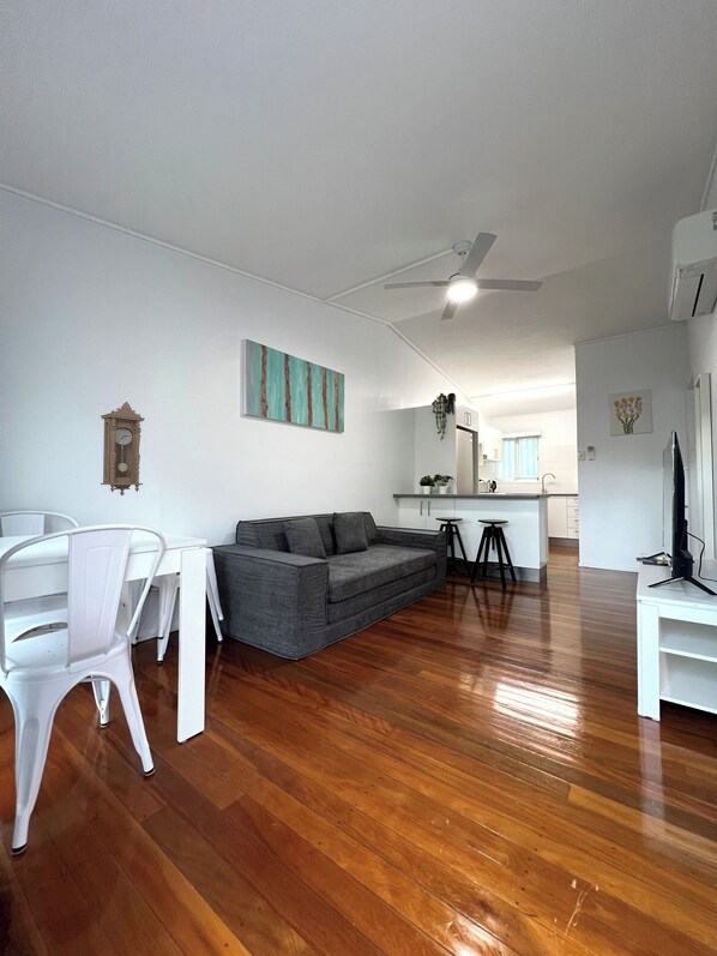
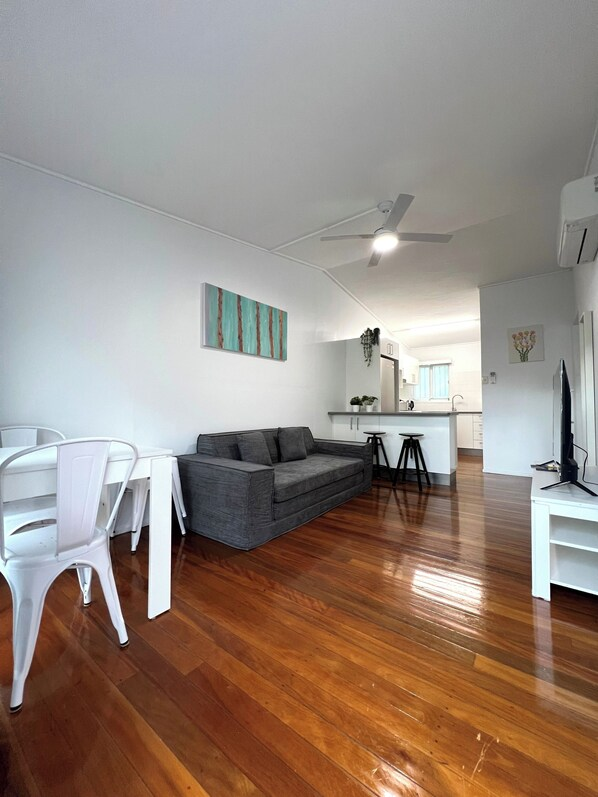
- pendulum clock (122, 449)
